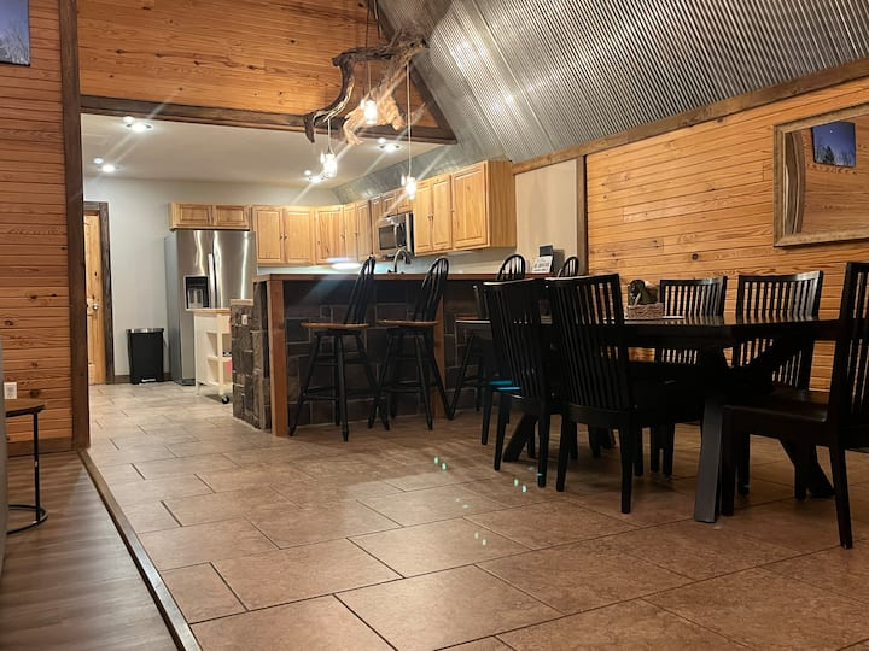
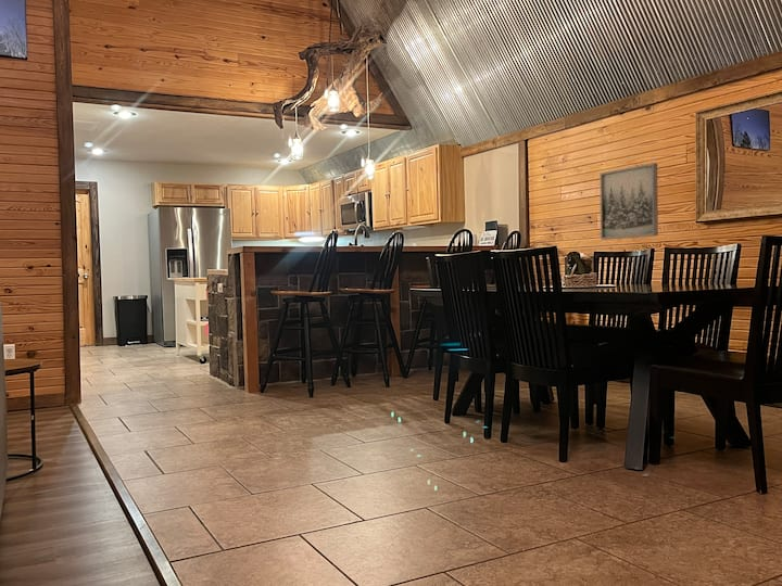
+ wall art (628, 203)
